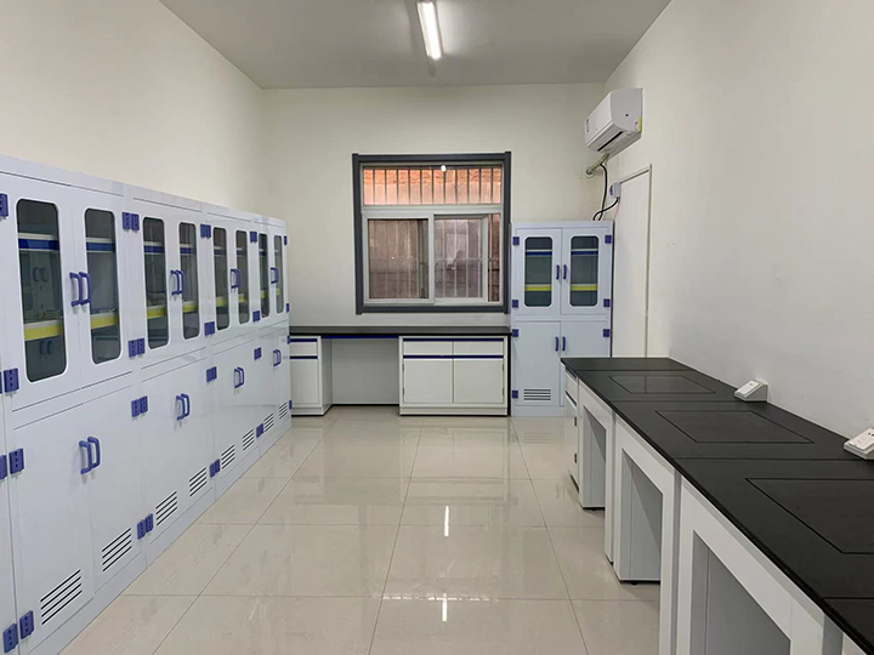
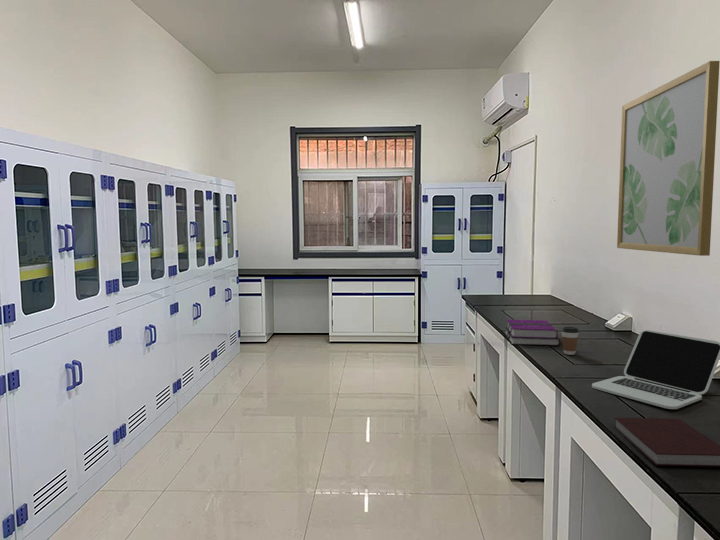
+ notebook (668, 440)
+ hardback book (530, 331)
+ laptop (655, 365)
+ wall art (659, 170)
+ coffee cup (569, 340)
